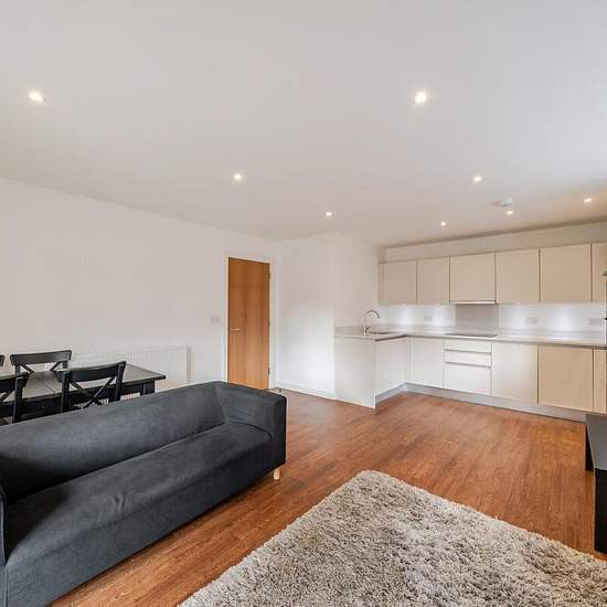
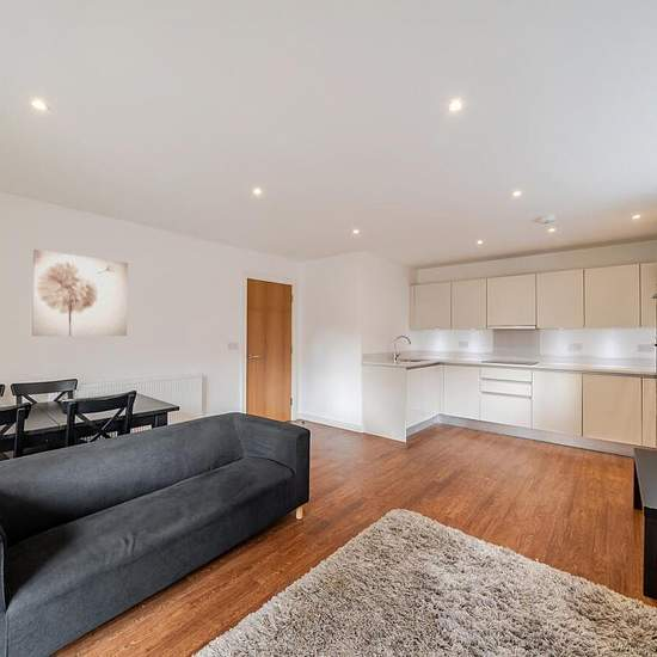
+ wall art (84, 296)
